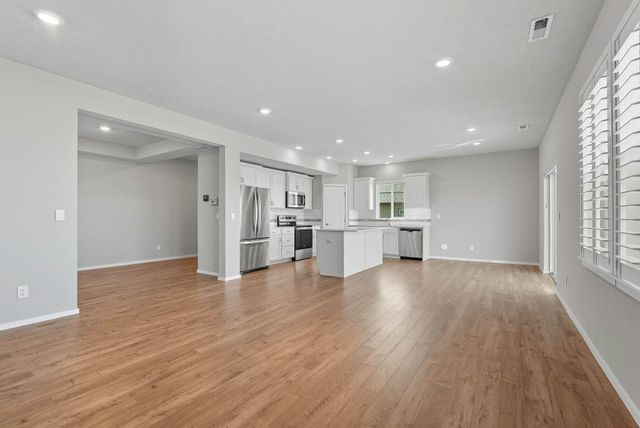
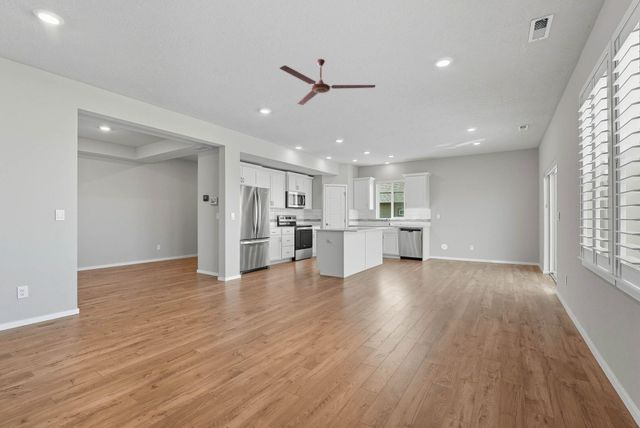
+ ceiling fan (326, 84)
